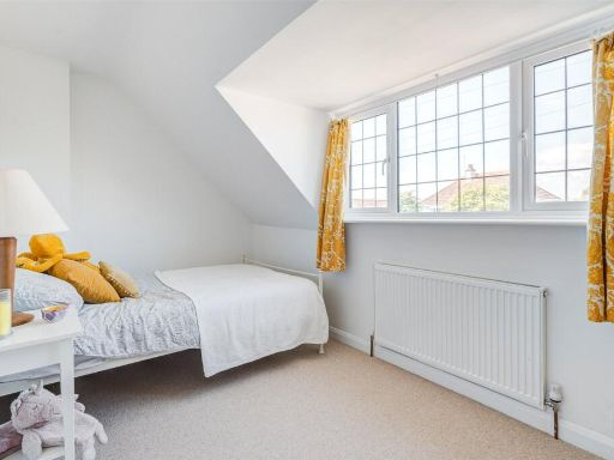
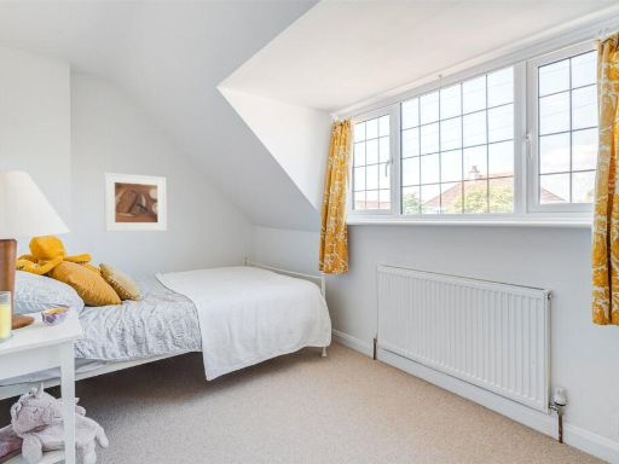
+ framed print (137, 203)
